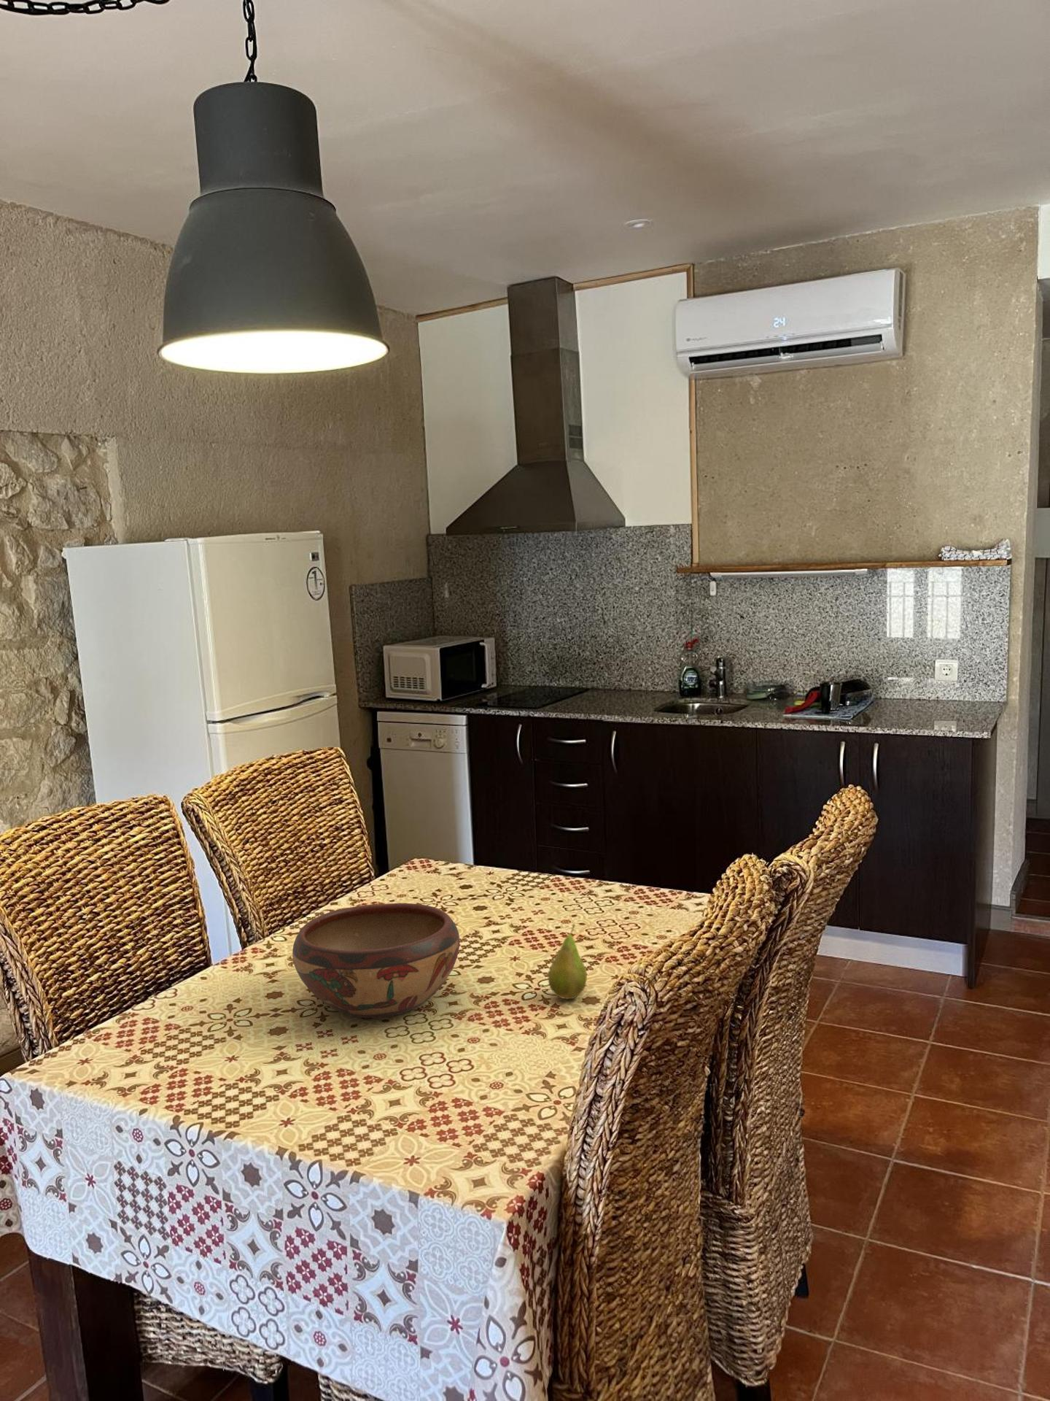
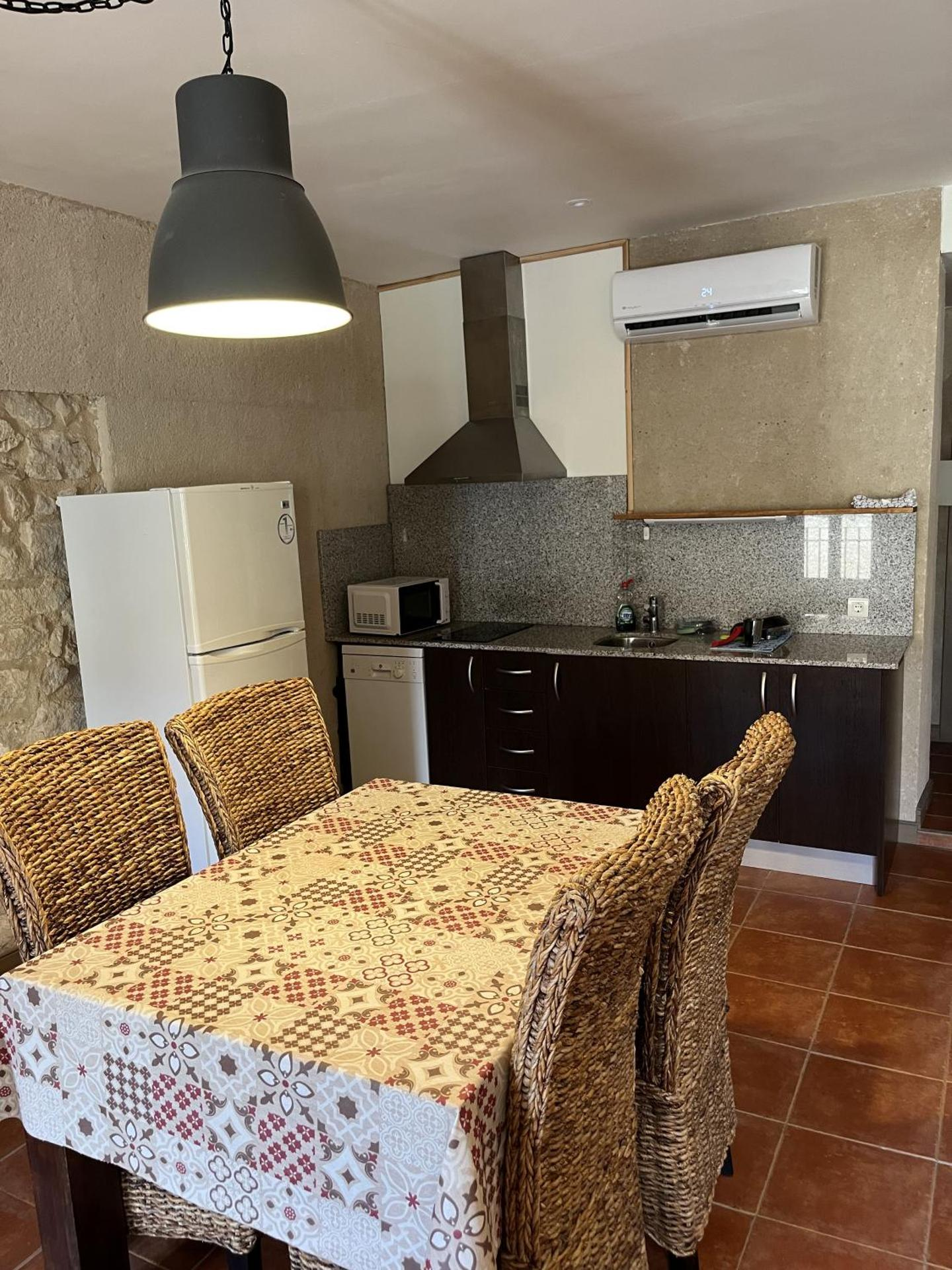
- decorative bowl (377, 962)
- fruit (567, 962)
